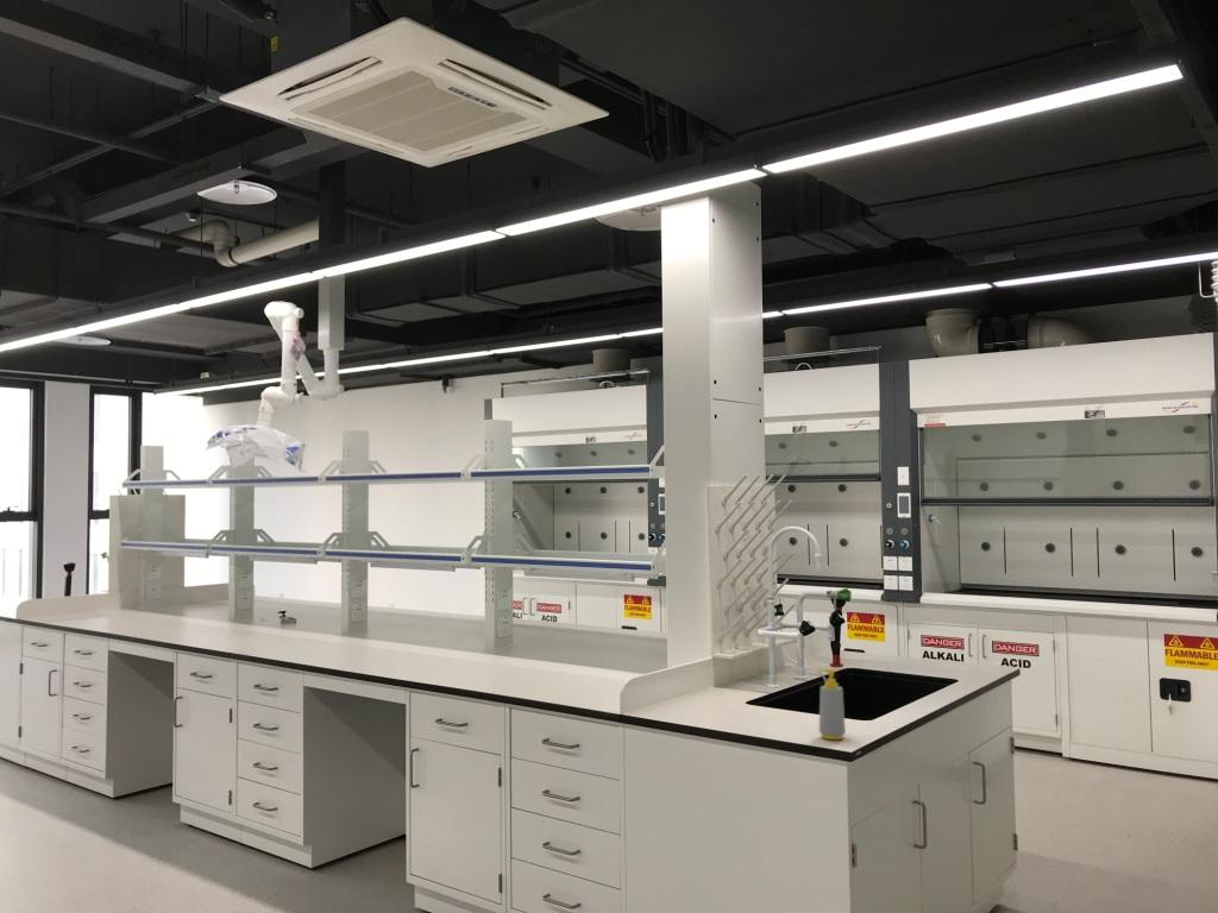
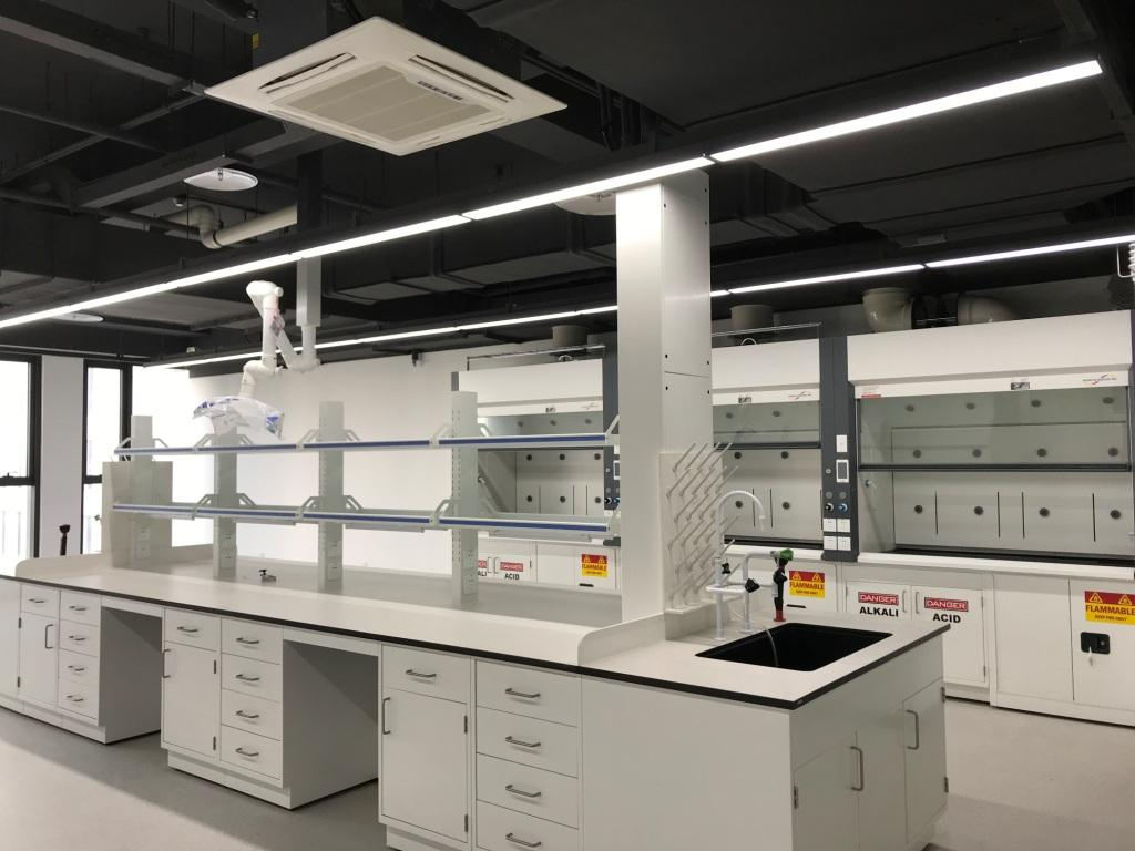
- soap bottle (831, 703)
